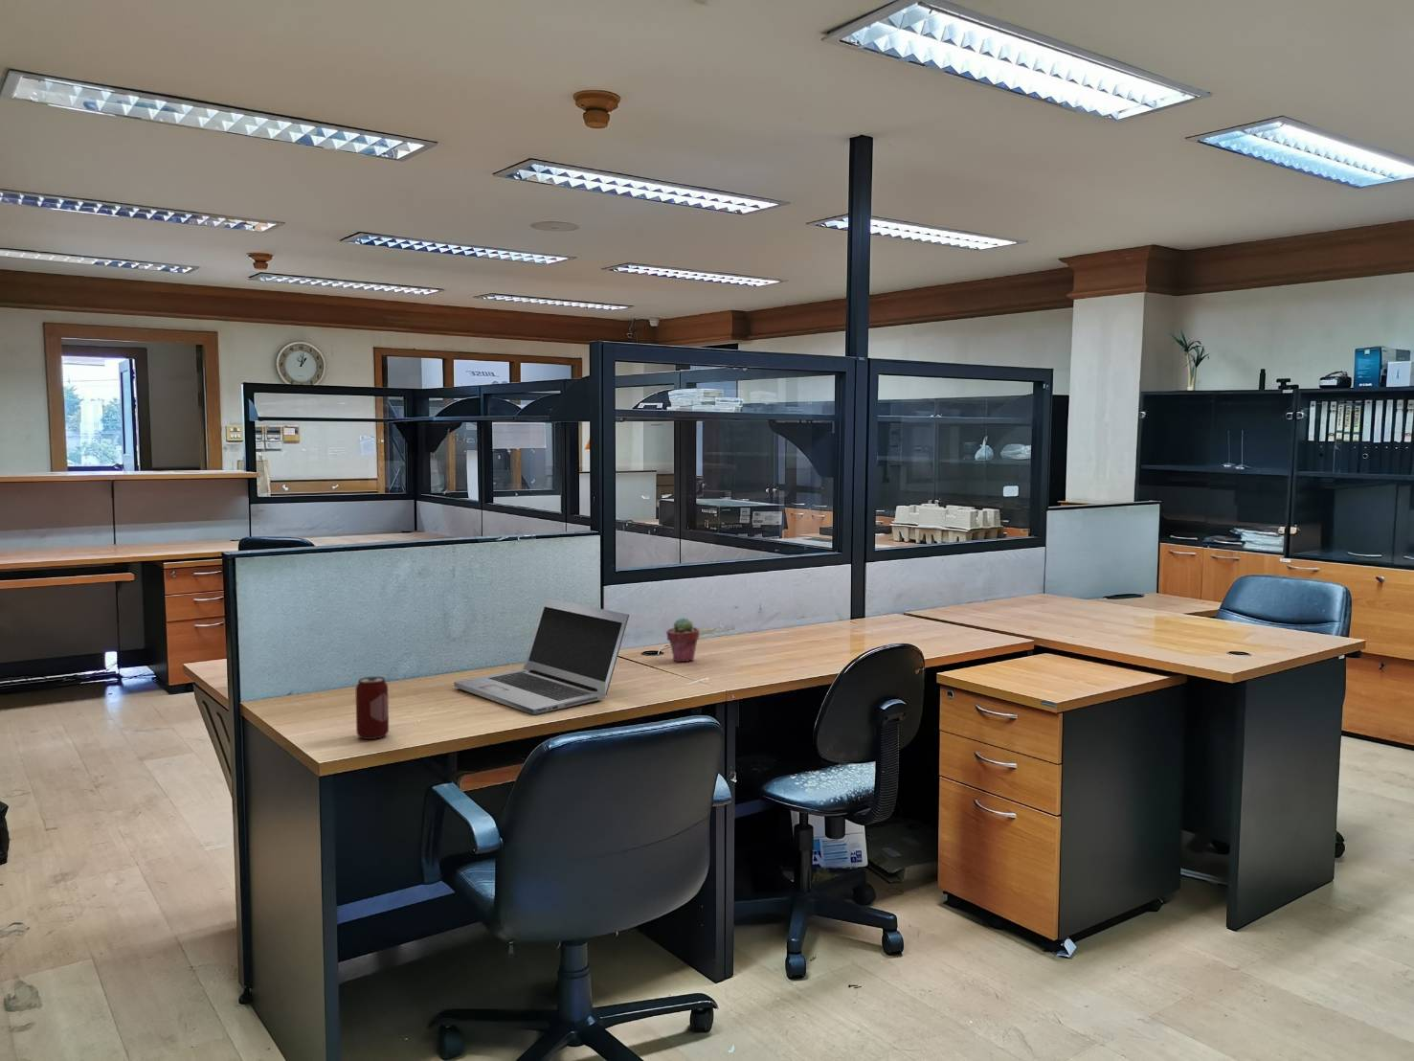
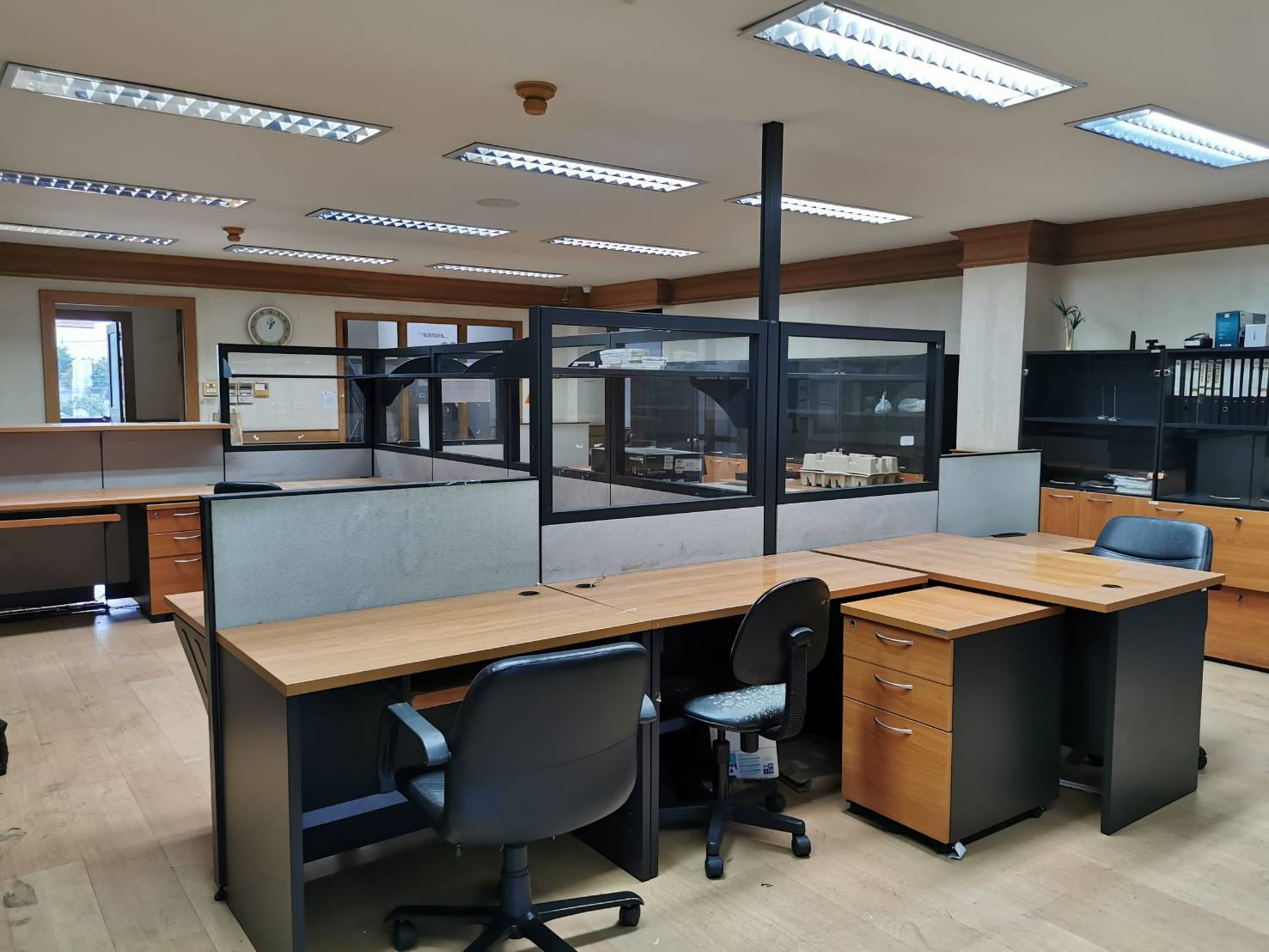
- beverage can (371, 705)
- potted succulent (683, 637)
- laptop (540, 651)
